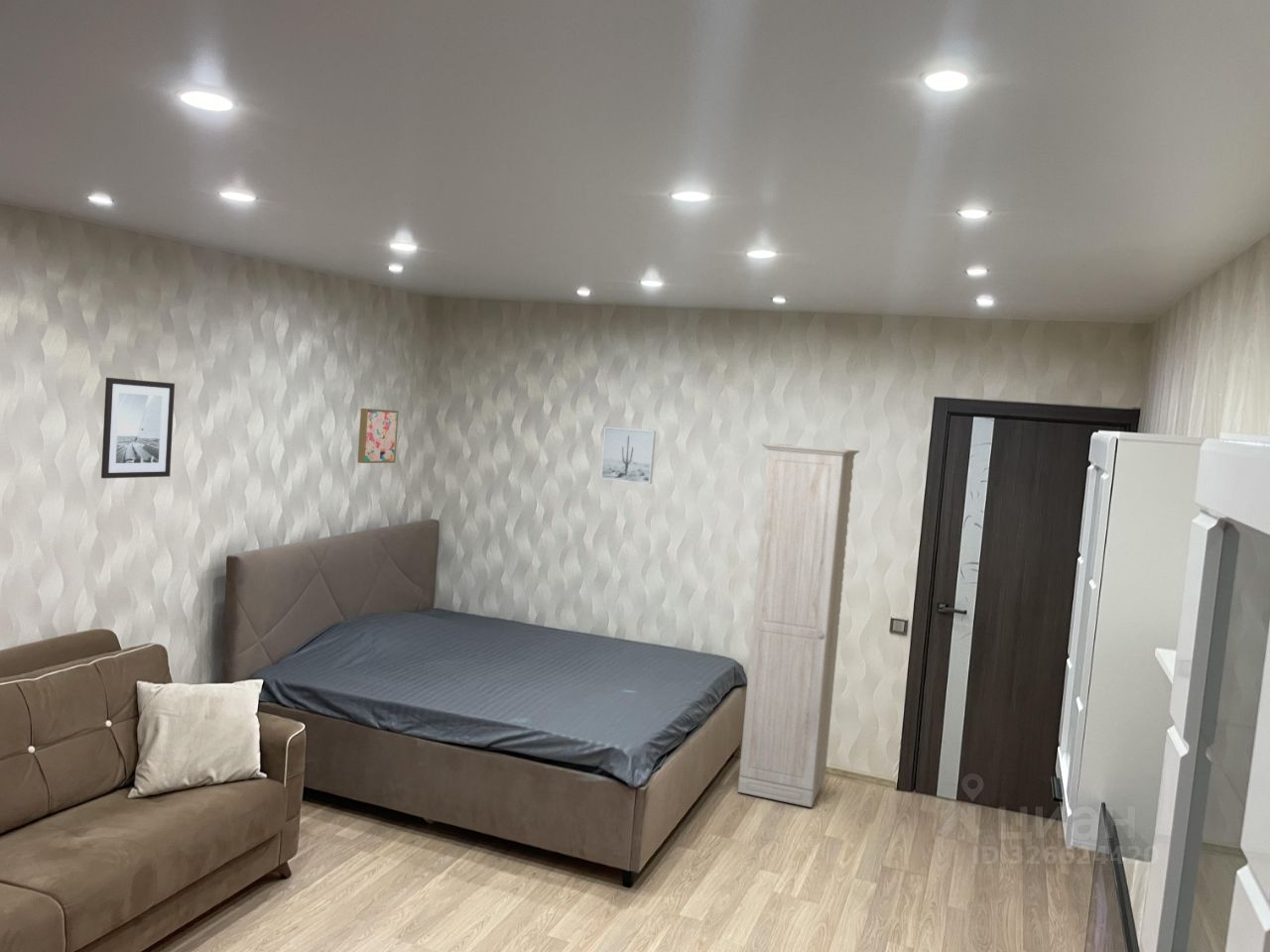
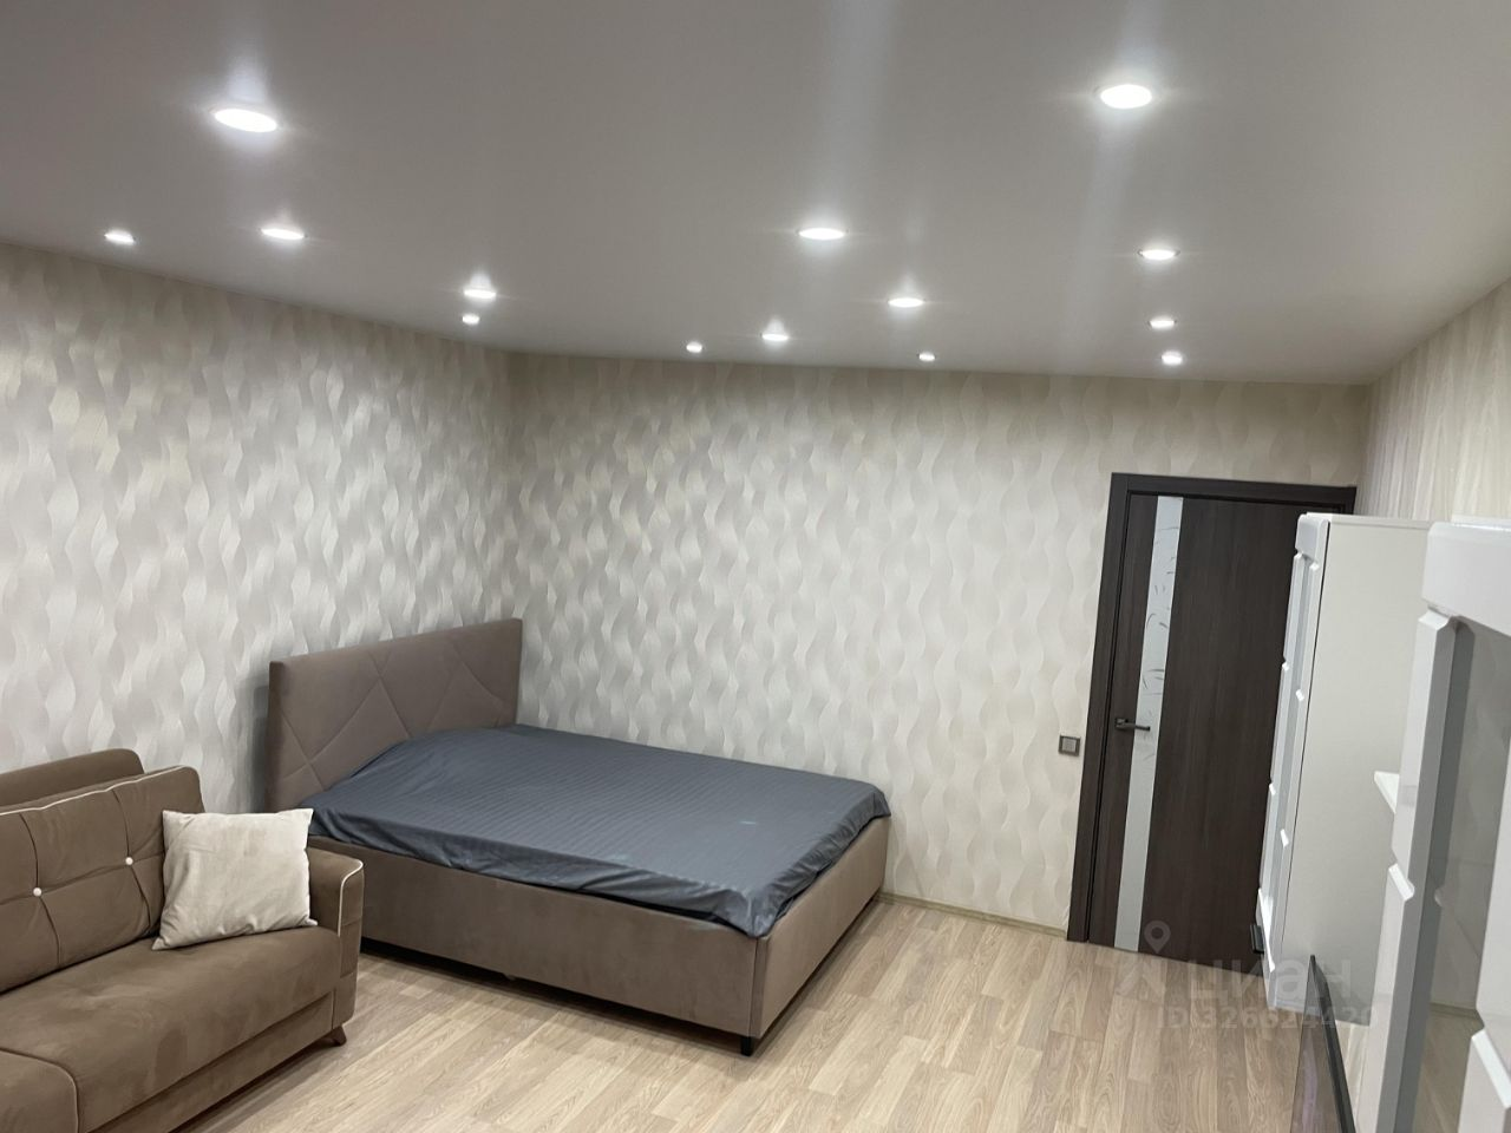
- wall art (378, 435)
- cabinet (797, 618)
- wall art (628, 455)
- wall art (139, 428)
